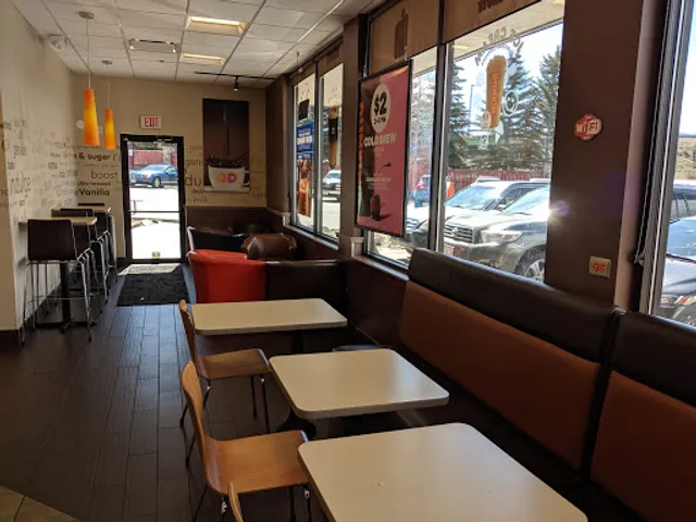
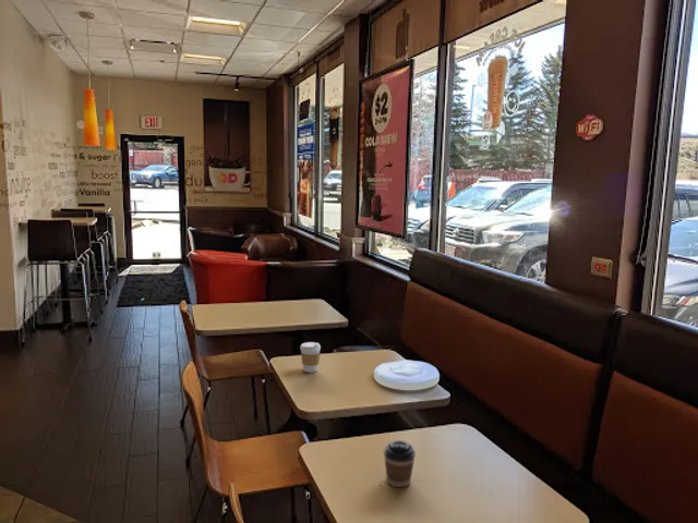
+ plate (406, 373)
+ coffee cup (310, 356)
+ coffee cup (399, 461)
